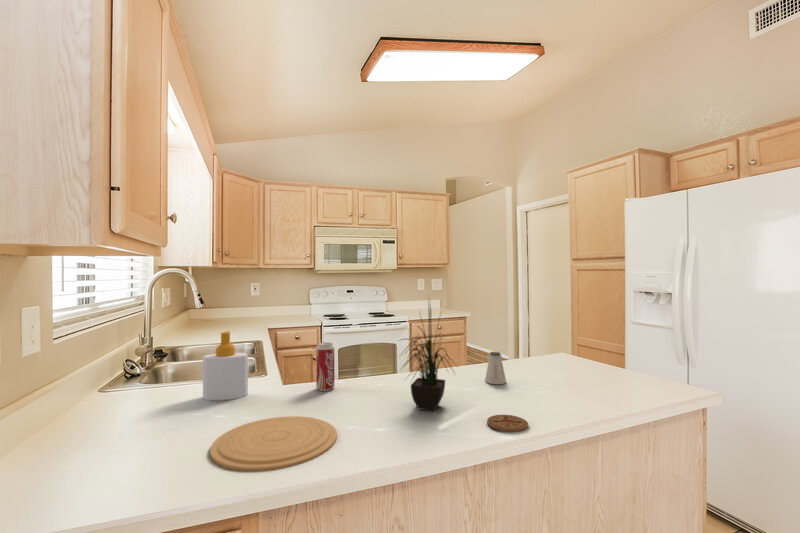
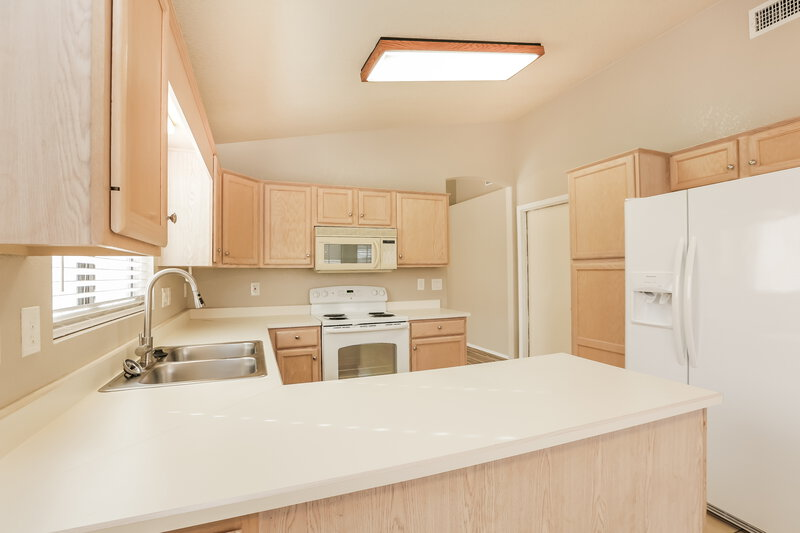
- soap bottle (225, 364)
- coaster (507, 423)
- saltshaker (495, 366)
- plate (276, 438)
- potted plant (426, 345)
- beverage can (325, 366)
